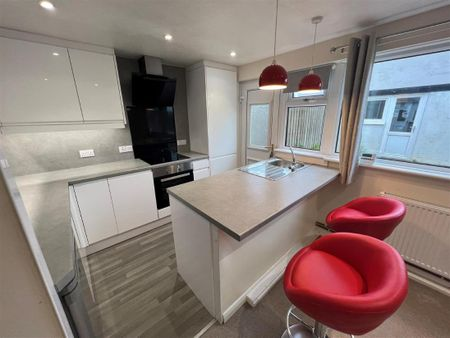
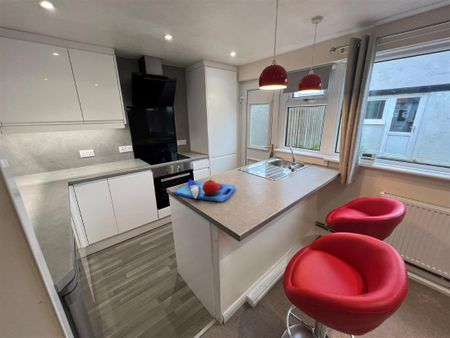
+ chopping board (204, 183)
